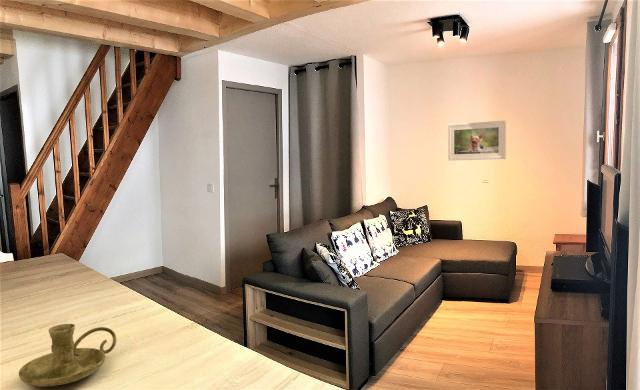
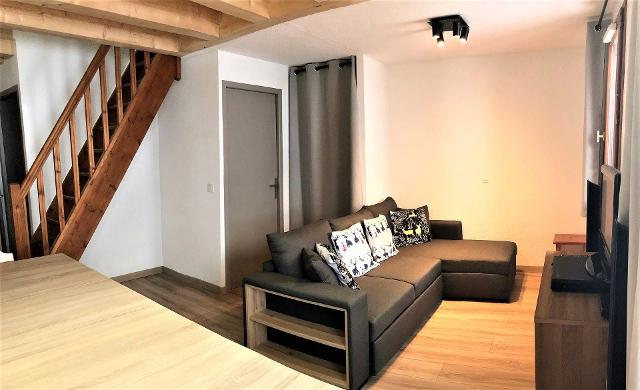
- candle holder (72, 348)
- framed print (475, 141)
